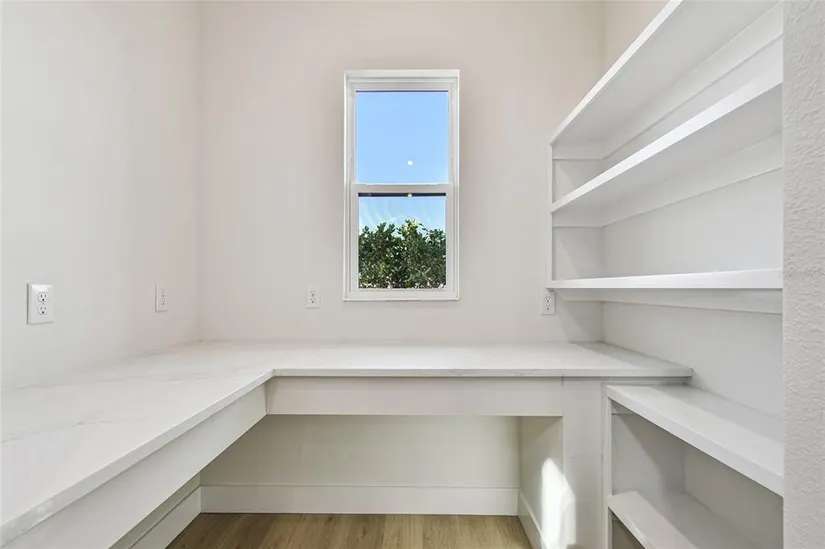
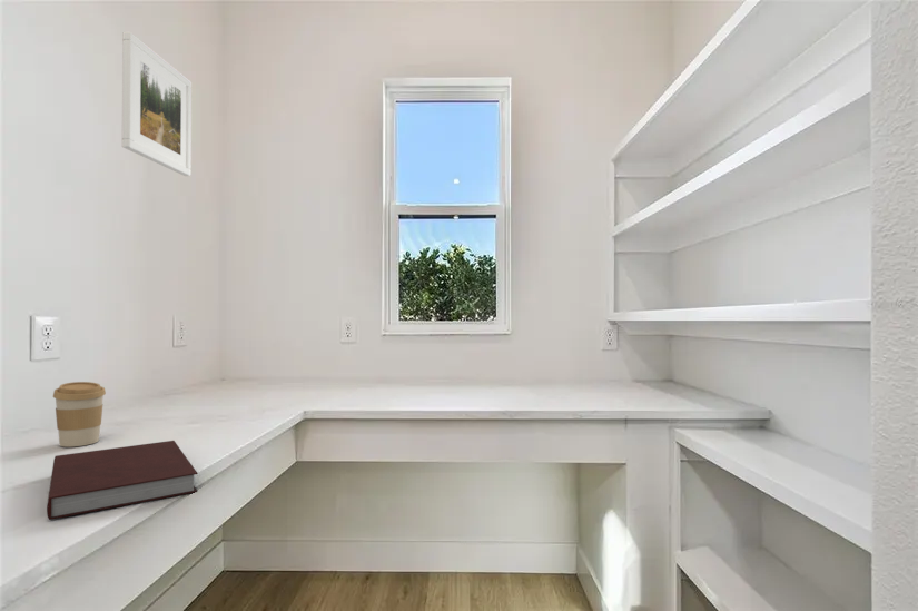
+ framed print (160, 110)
+ notebook (121, 473)
+ coffee cup (79, 413)
